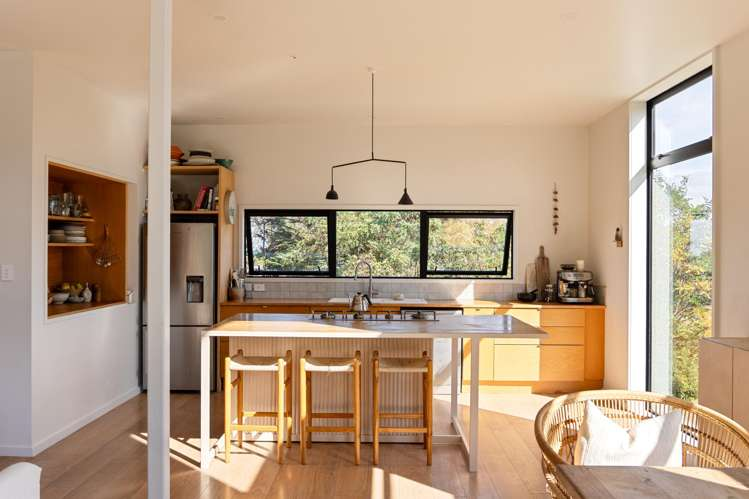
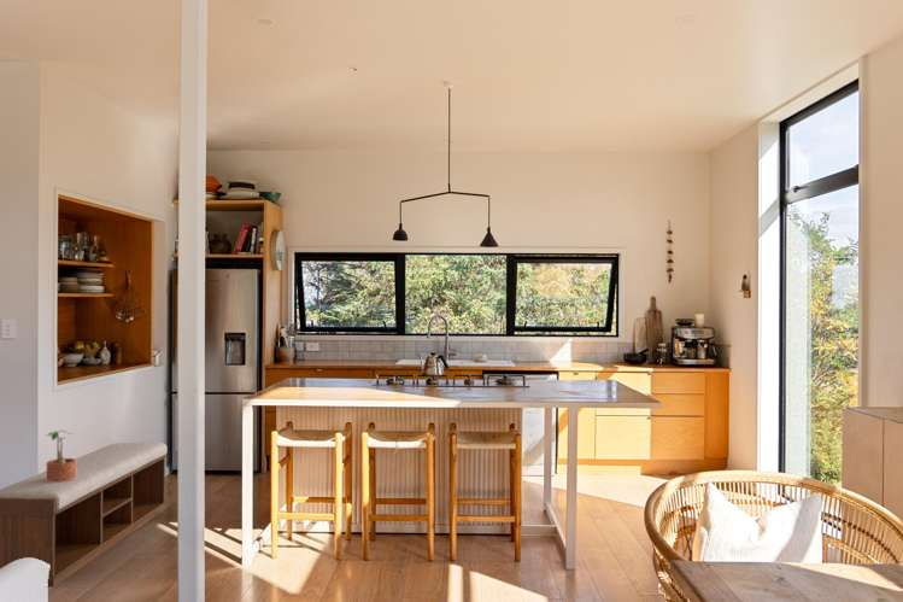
+ bench (89, 503)
+ potted plant (58, 454)
